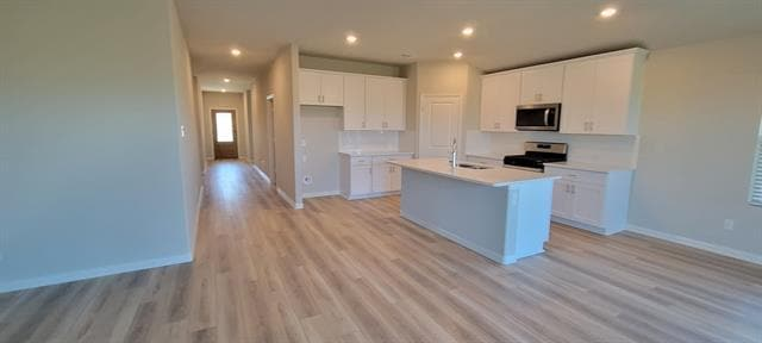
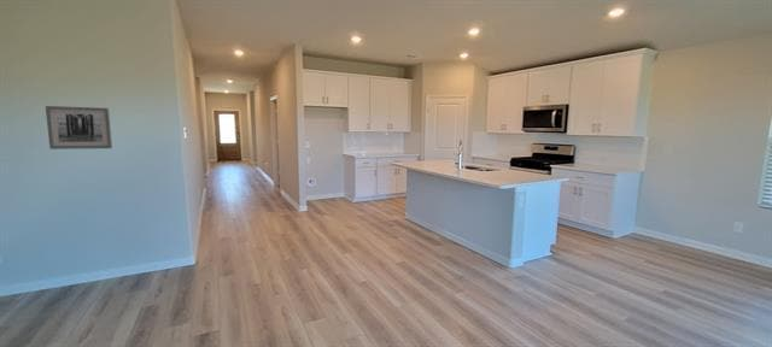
+ wall art (80, 128)
